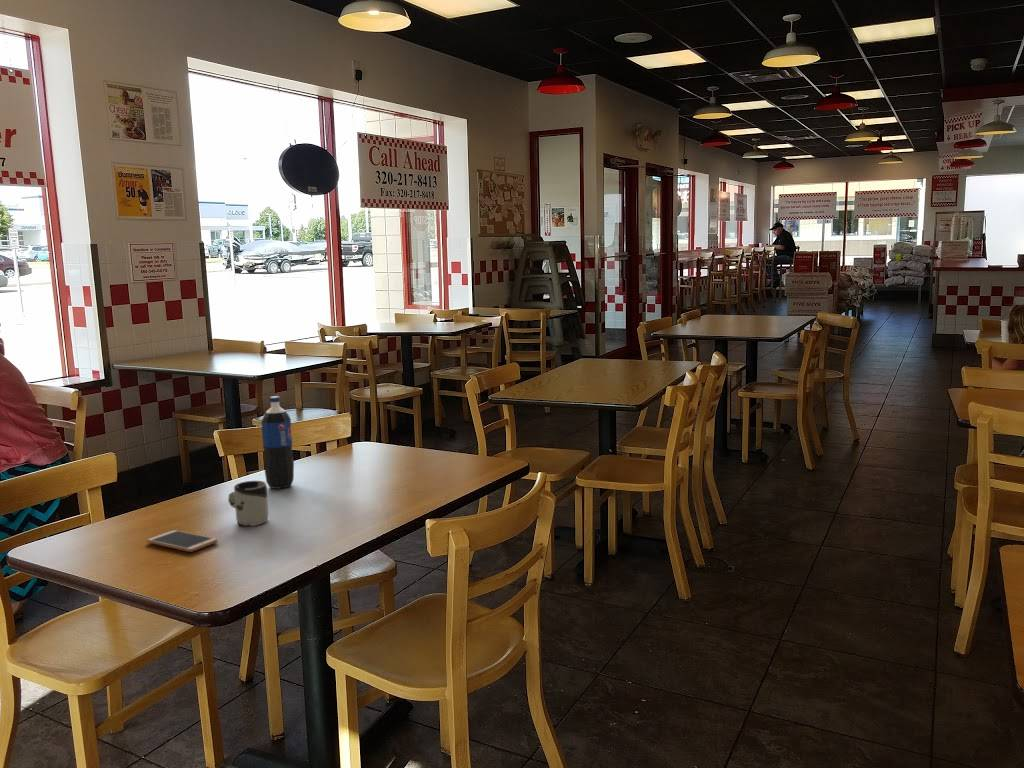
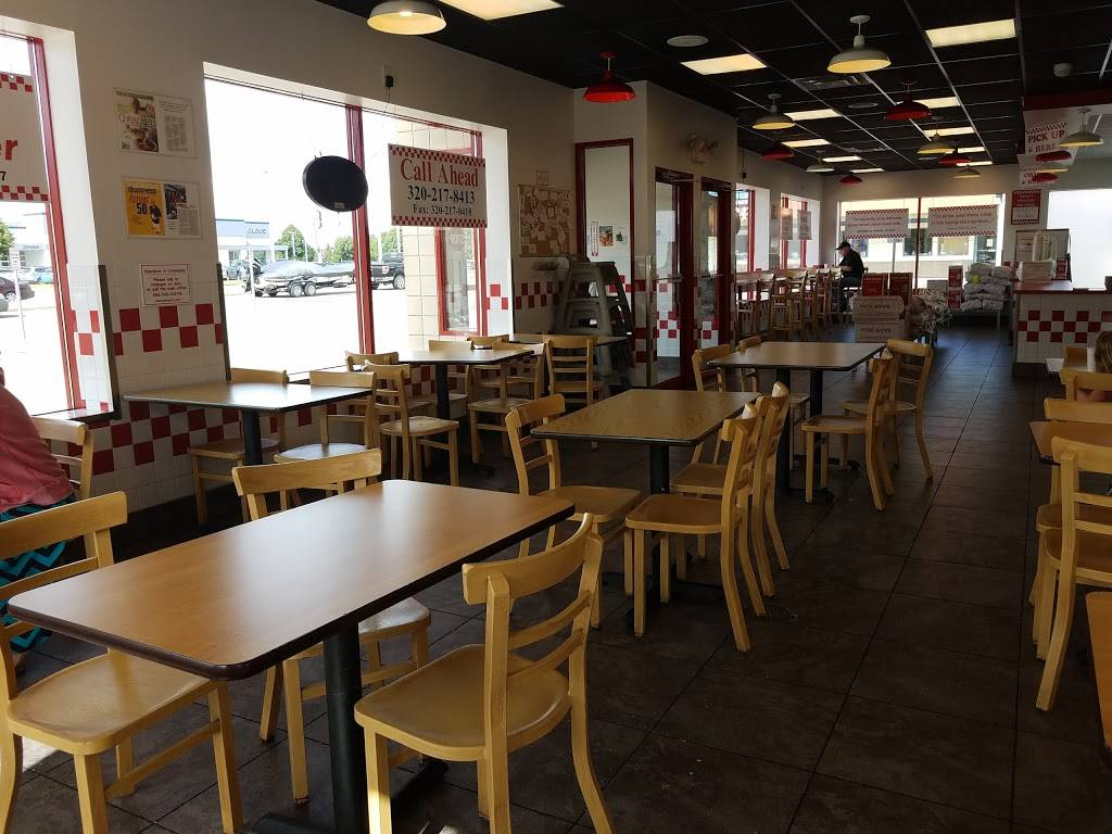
- pop (277, 441)
- smartphone (182, 540)
- cup (247, 502)
